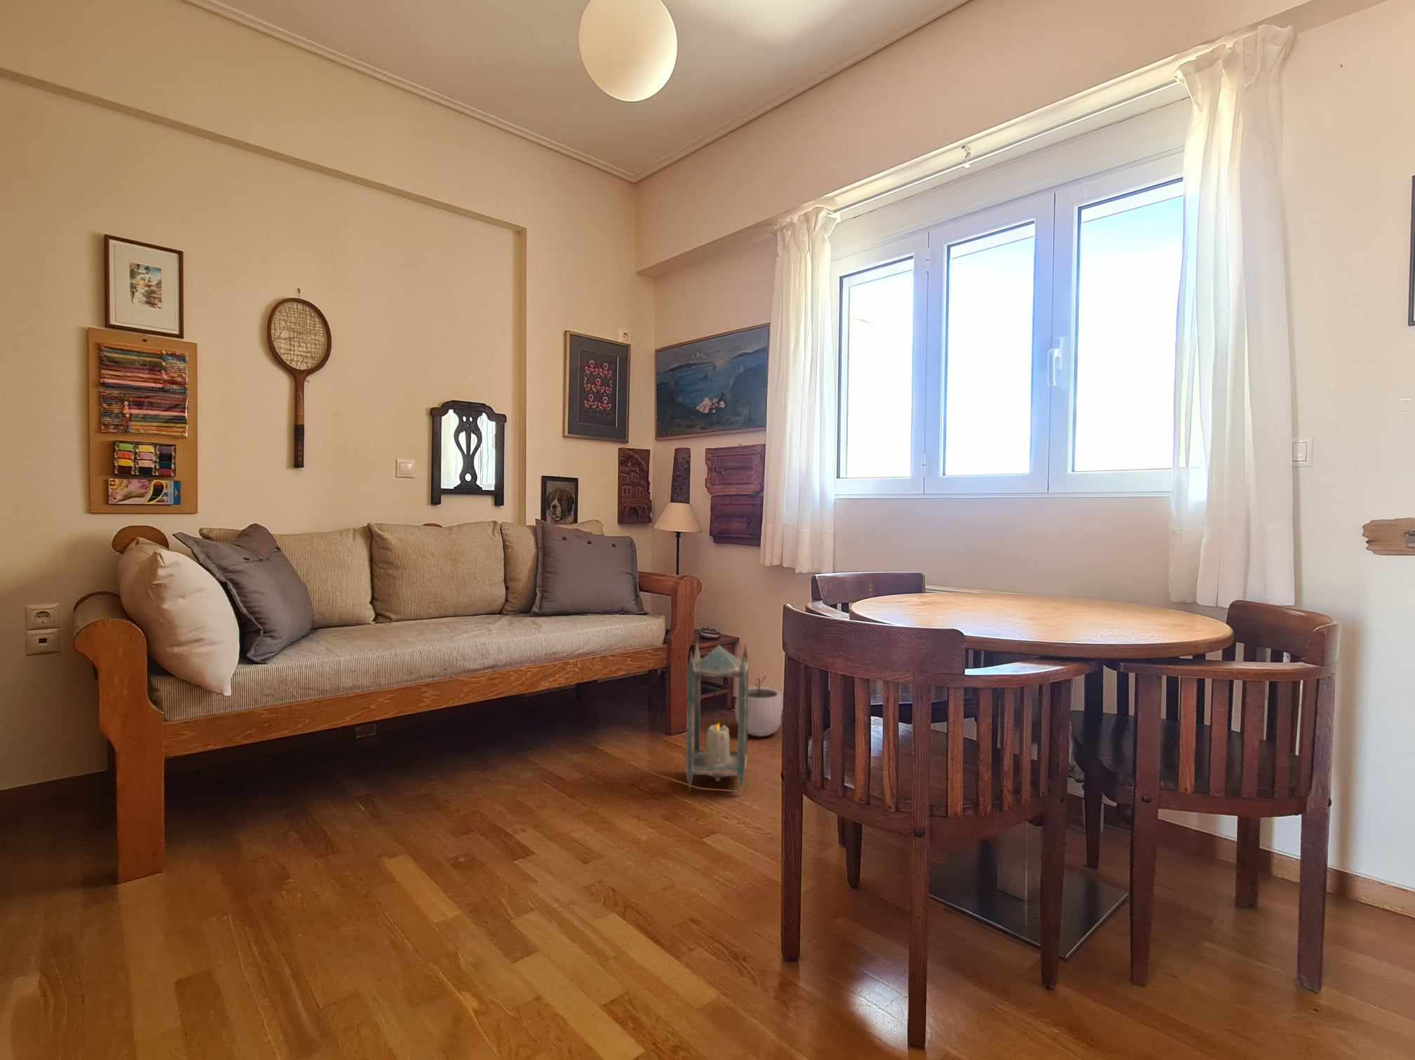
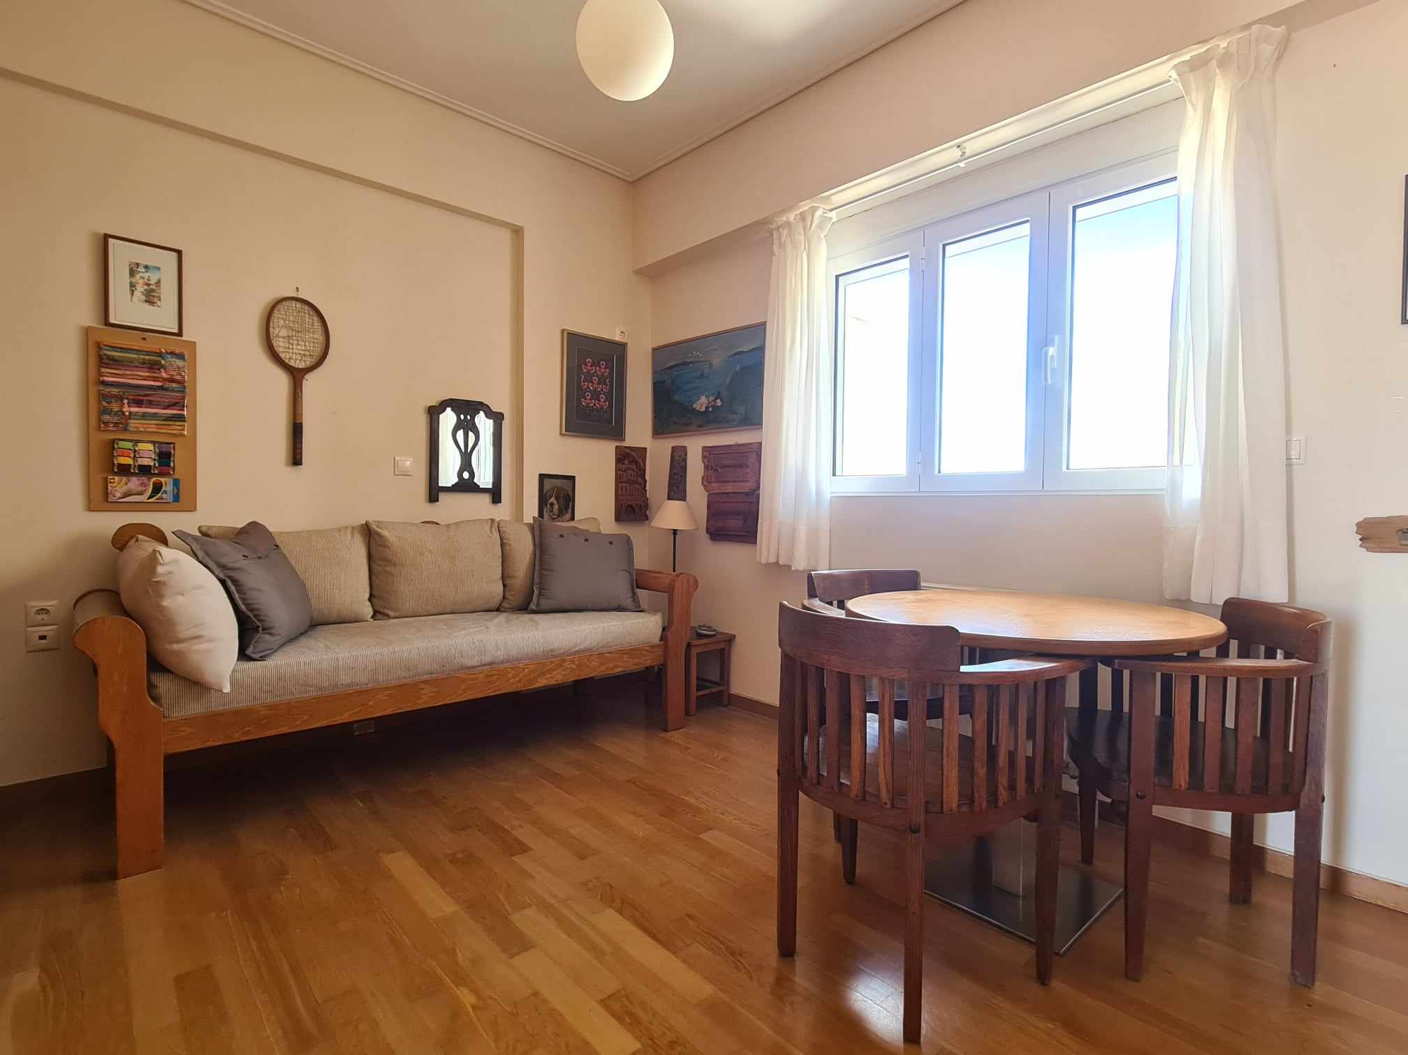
- plant pot (760, 704)
- lantern (718, 723)
